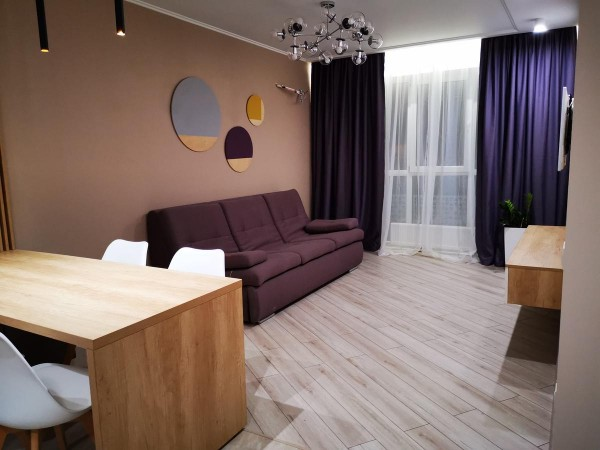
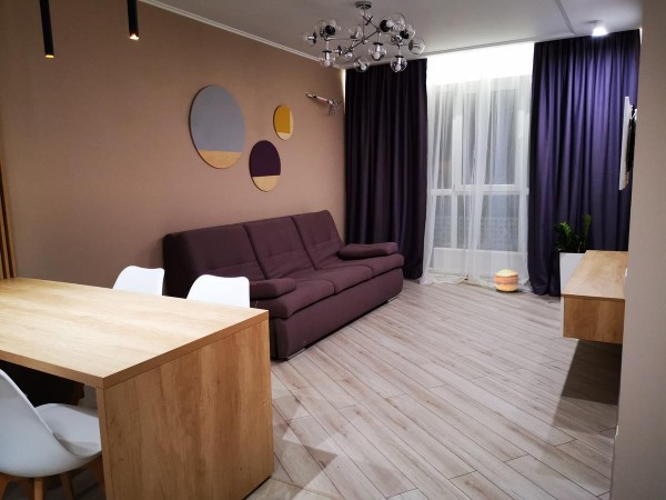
+ basket (506, 280)
